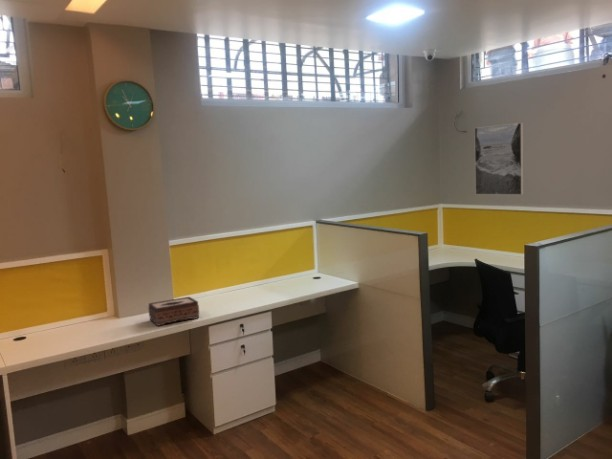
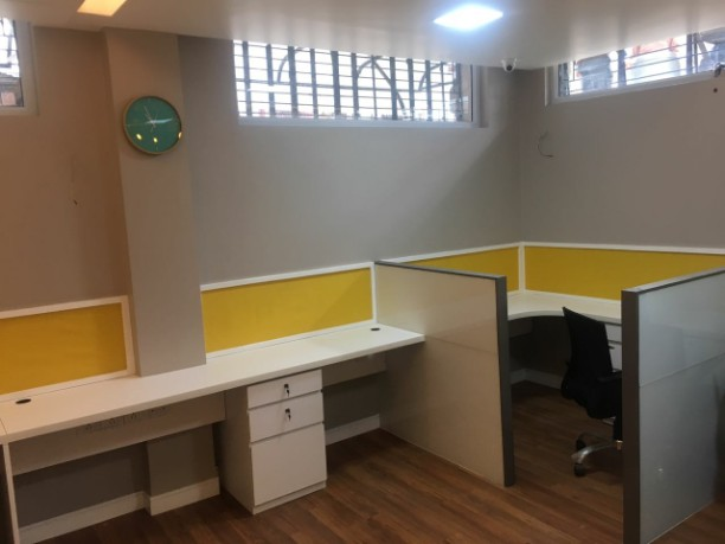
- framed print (498, 160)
- tissue box (173, 310)
